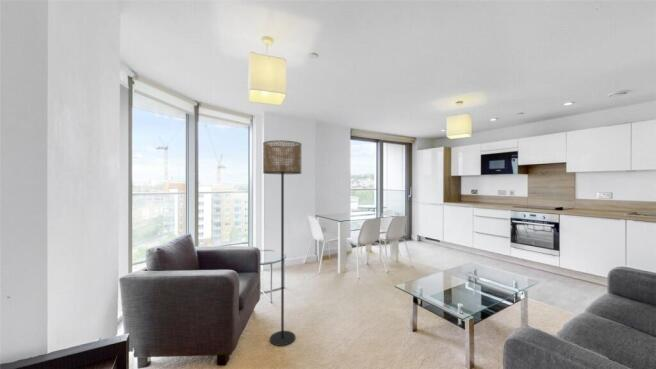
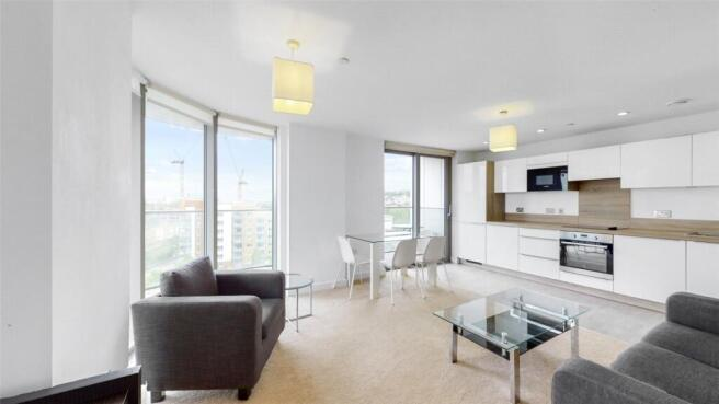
- floor lamp (282, 240)
